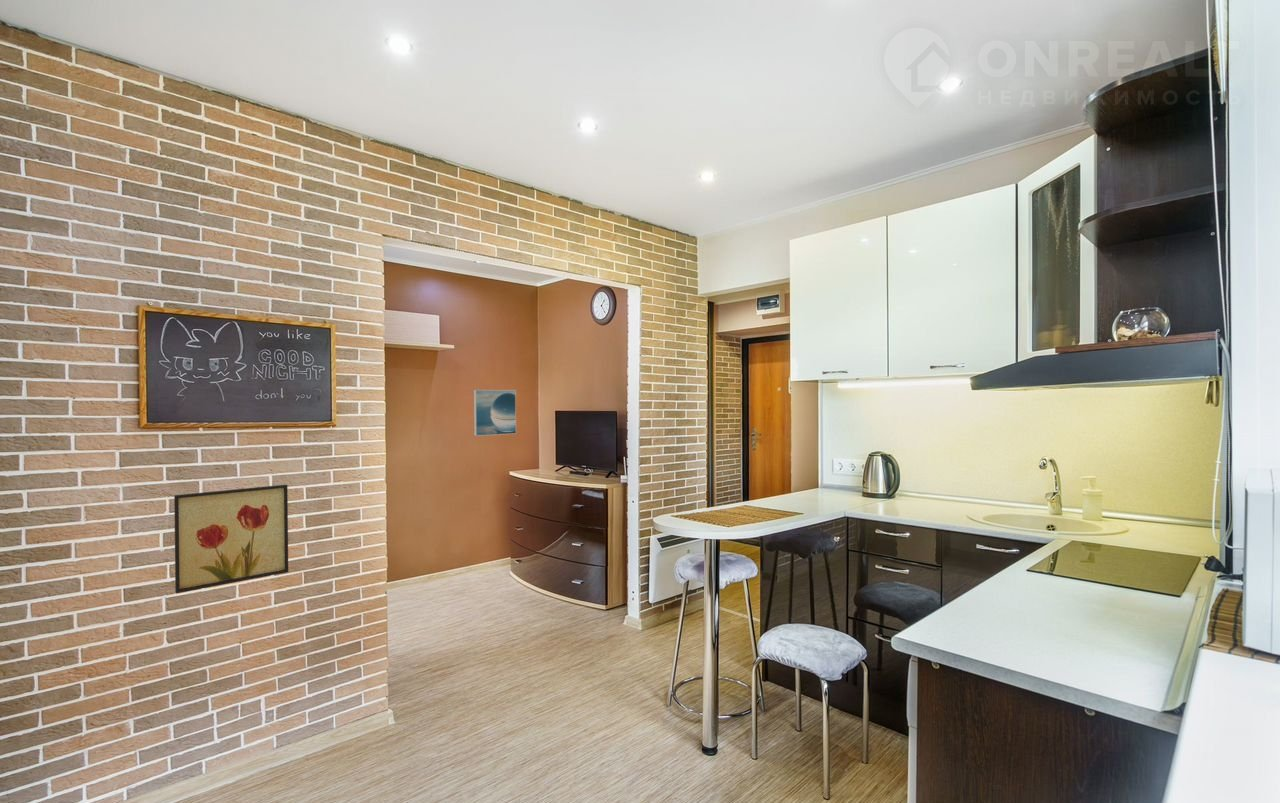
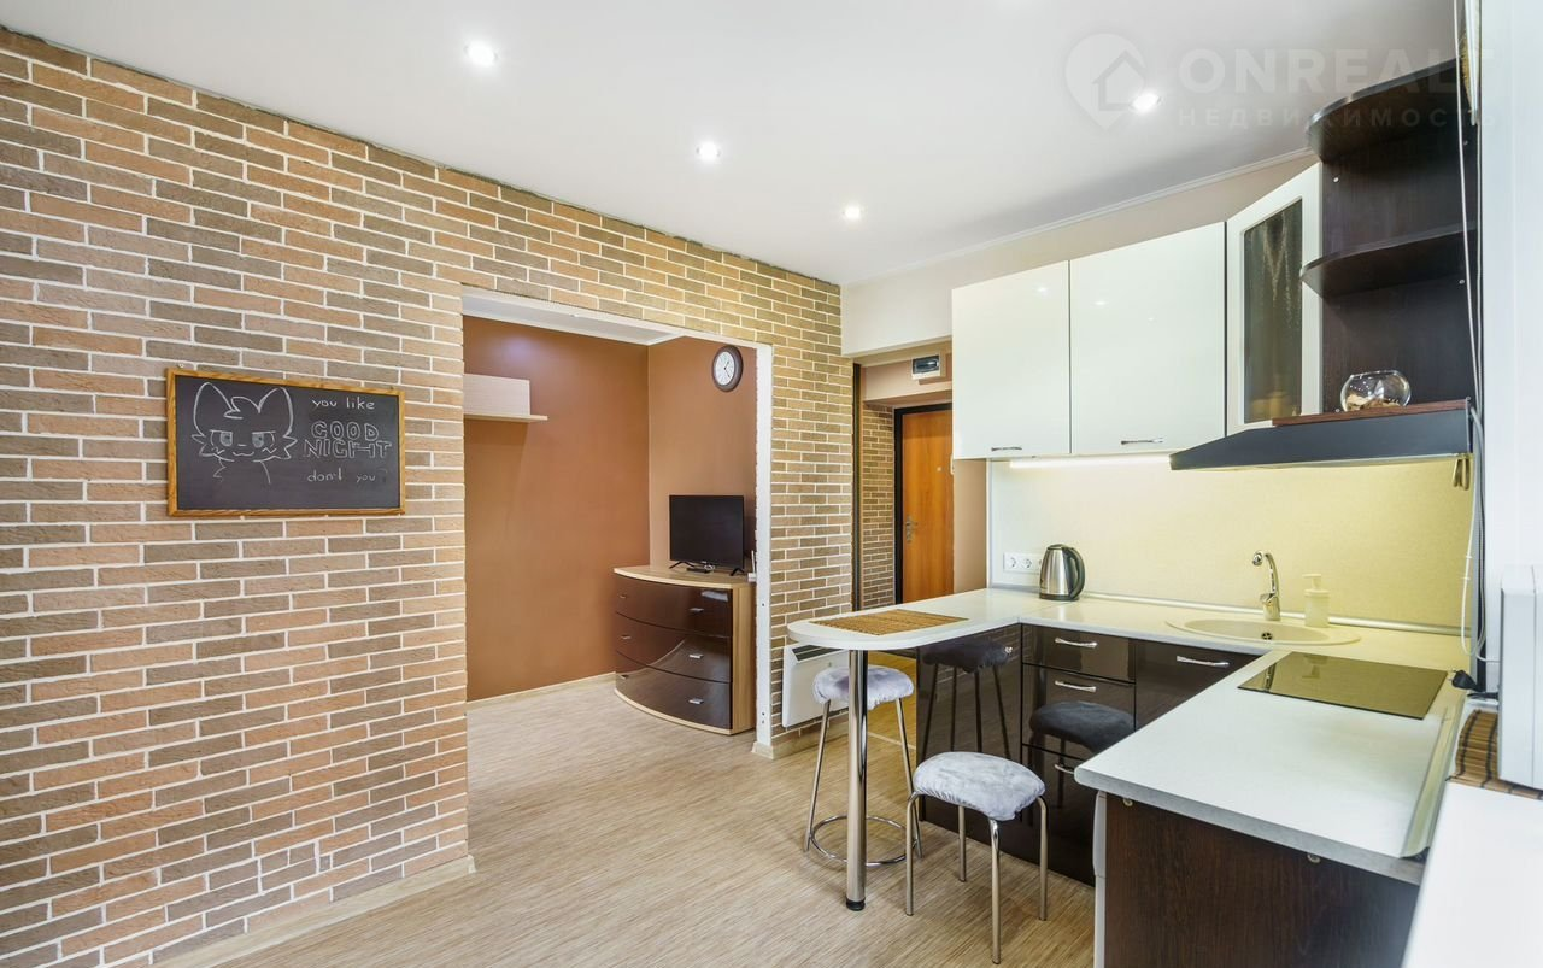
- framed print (495, 412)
- wall art (234, 535)
